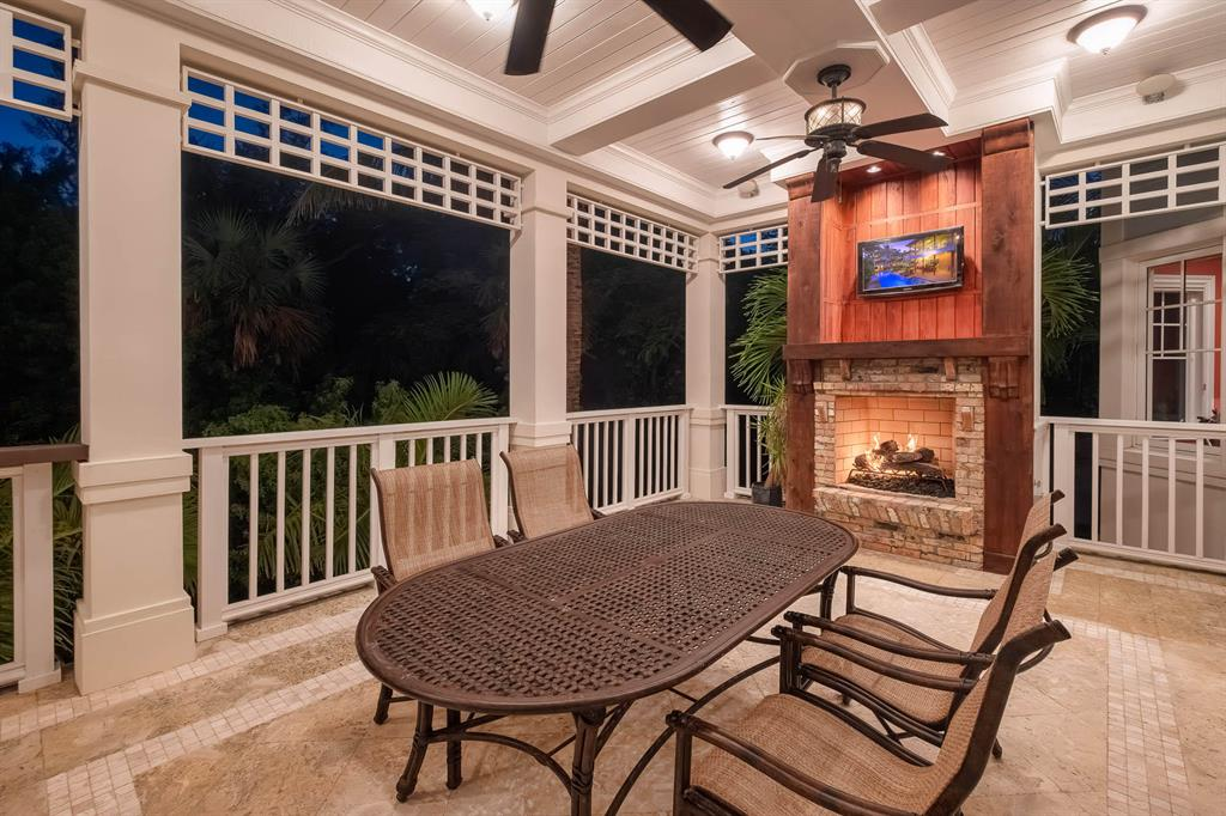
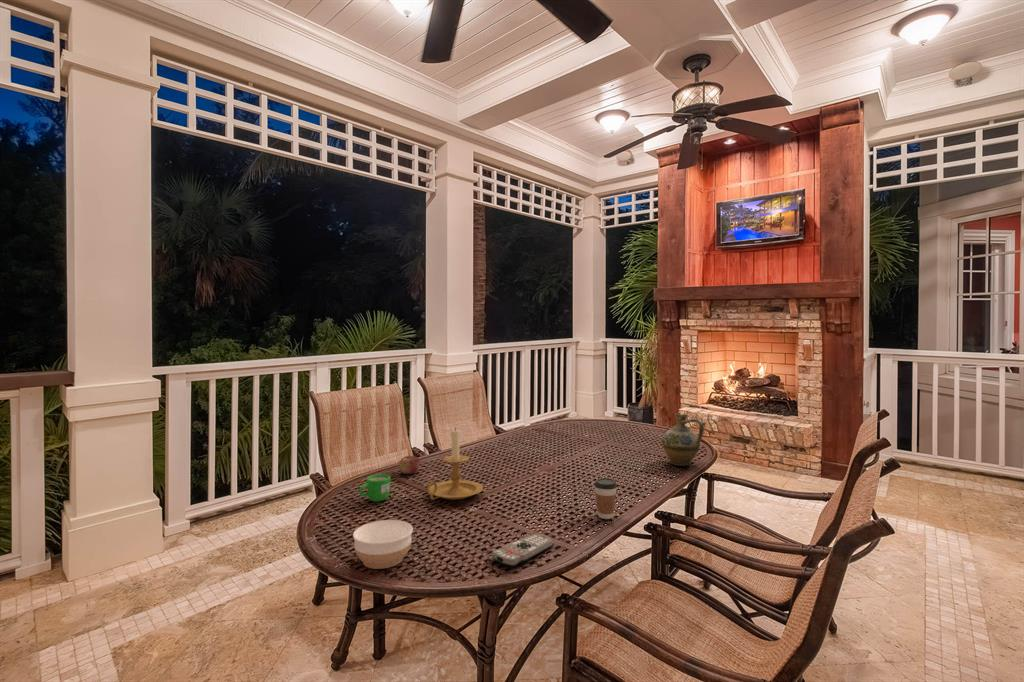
+ candle holder (455, 461)
+ mug (374, 489)
+ coffee cup (605, 498)
+ bowl (383, 545)
+ apple (409, 463)
+ remote control (524, 548)
+ pitcher (684, 439)
